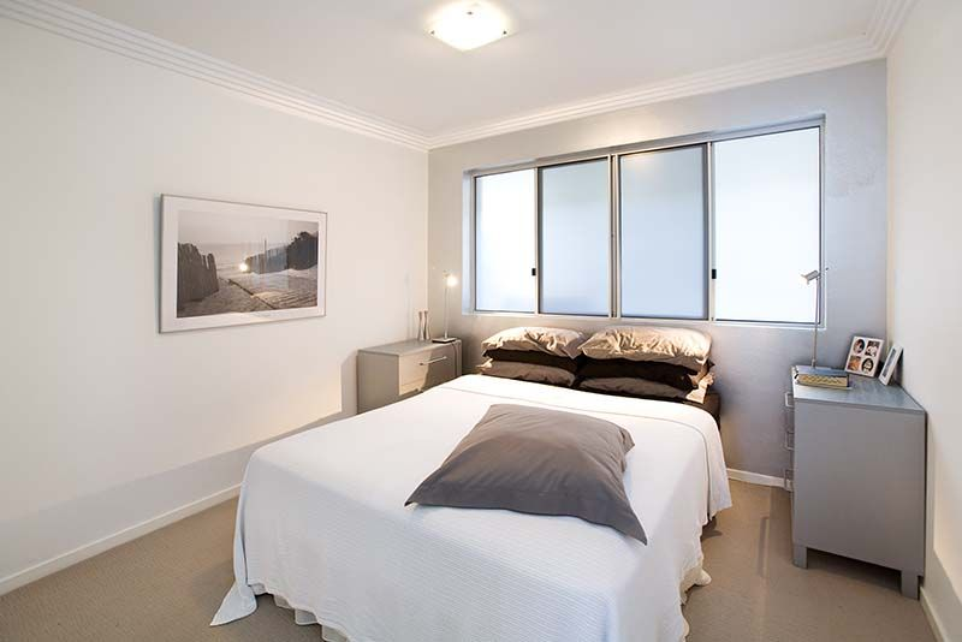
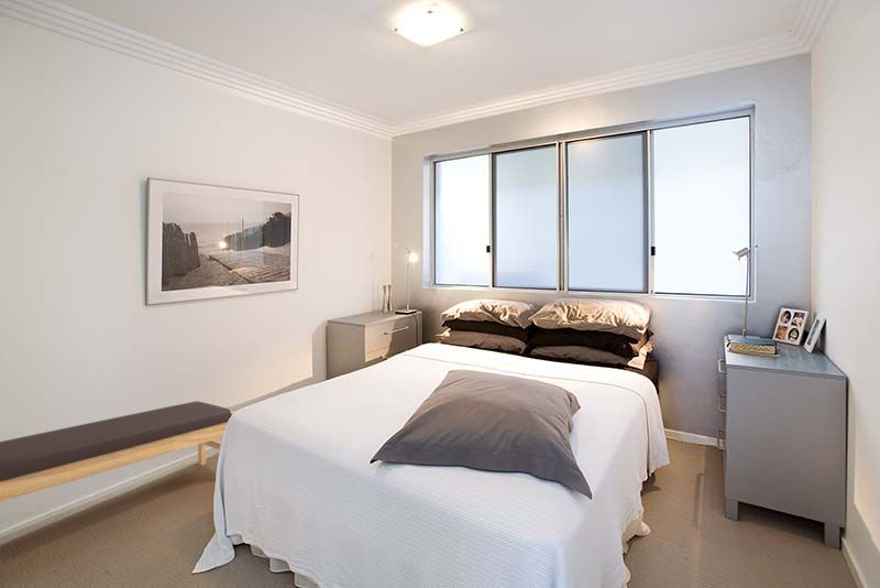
+ bench (114, 468)
